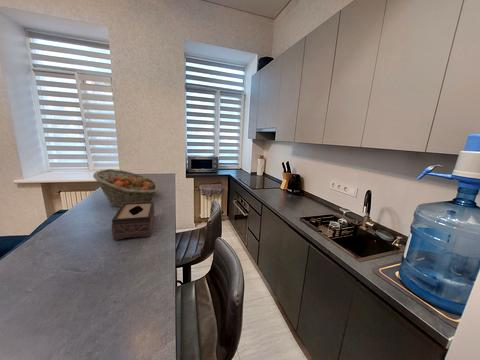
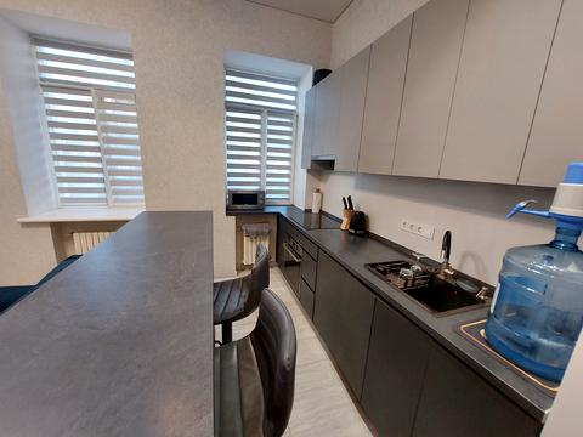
- tissue box (136, 218)
- fruit basket (128, 185)
